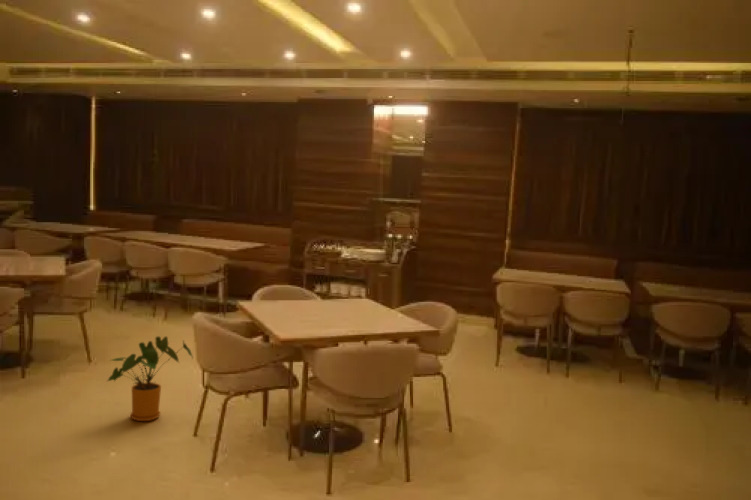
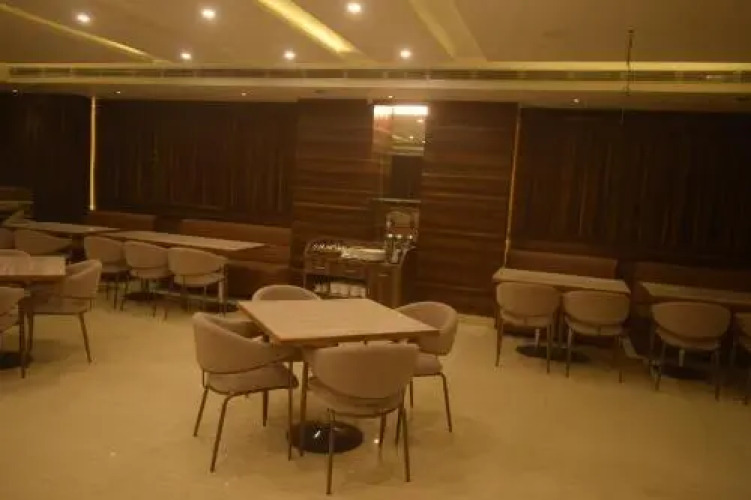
- house plant (147, 378)
